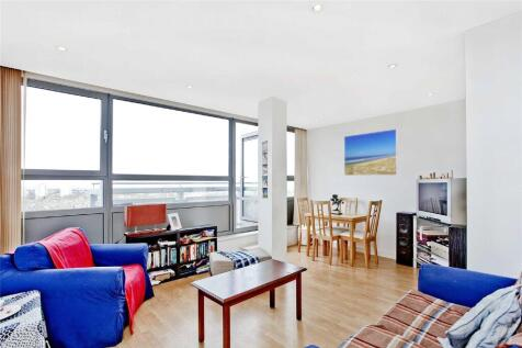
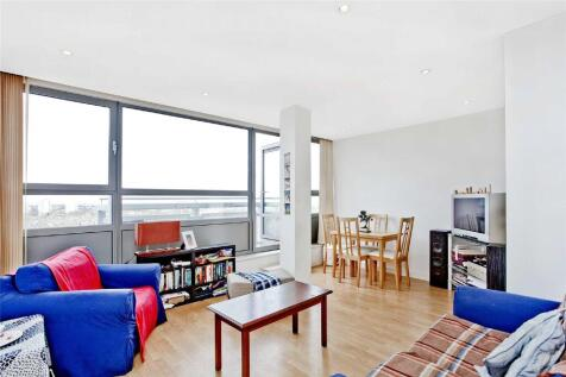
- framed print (368, 154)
